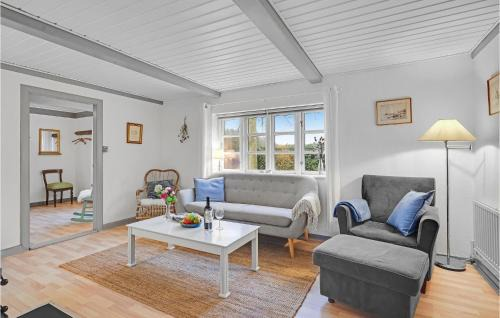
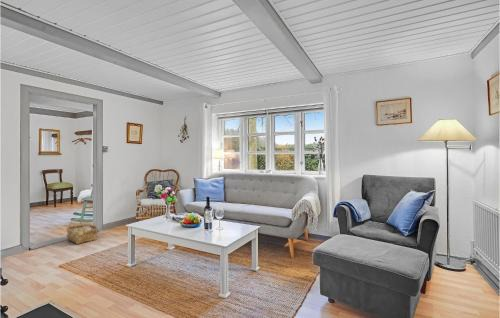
+ woven basket (82, 230)
